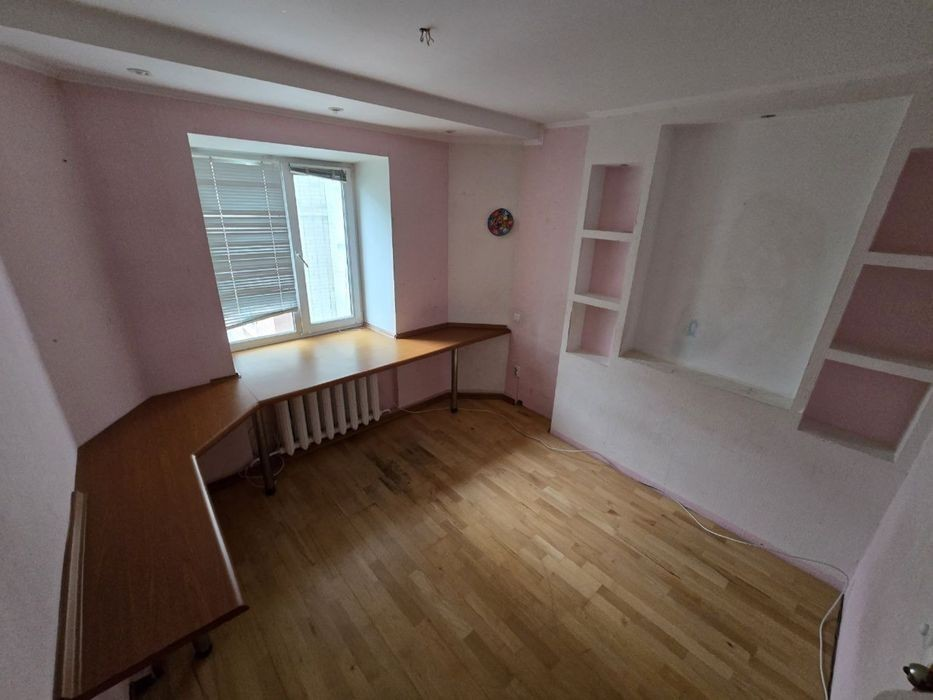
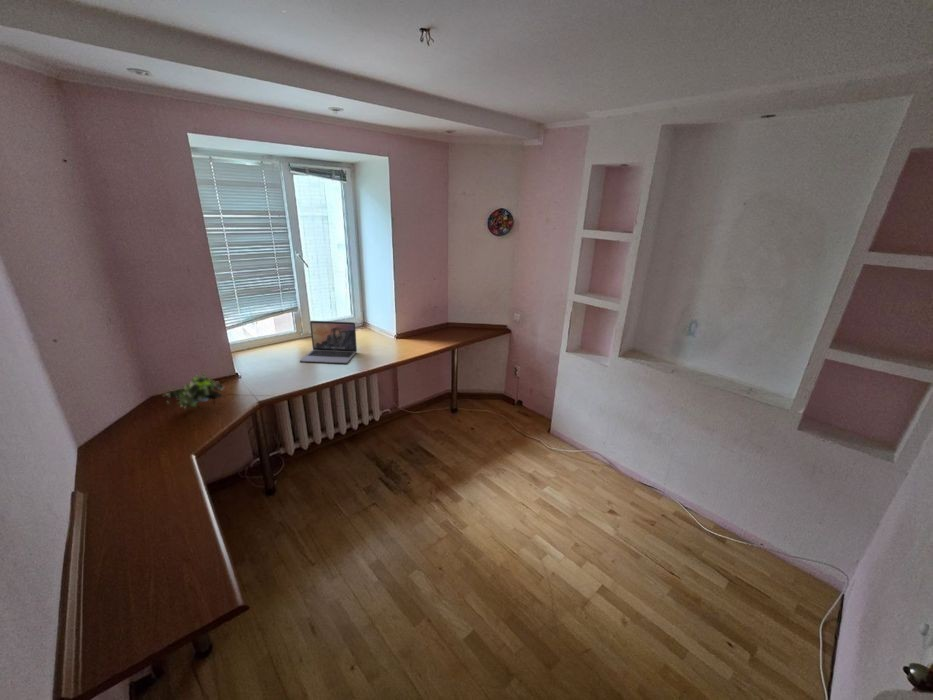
+ plant (193, 392)
+ laptop (328, 341)
